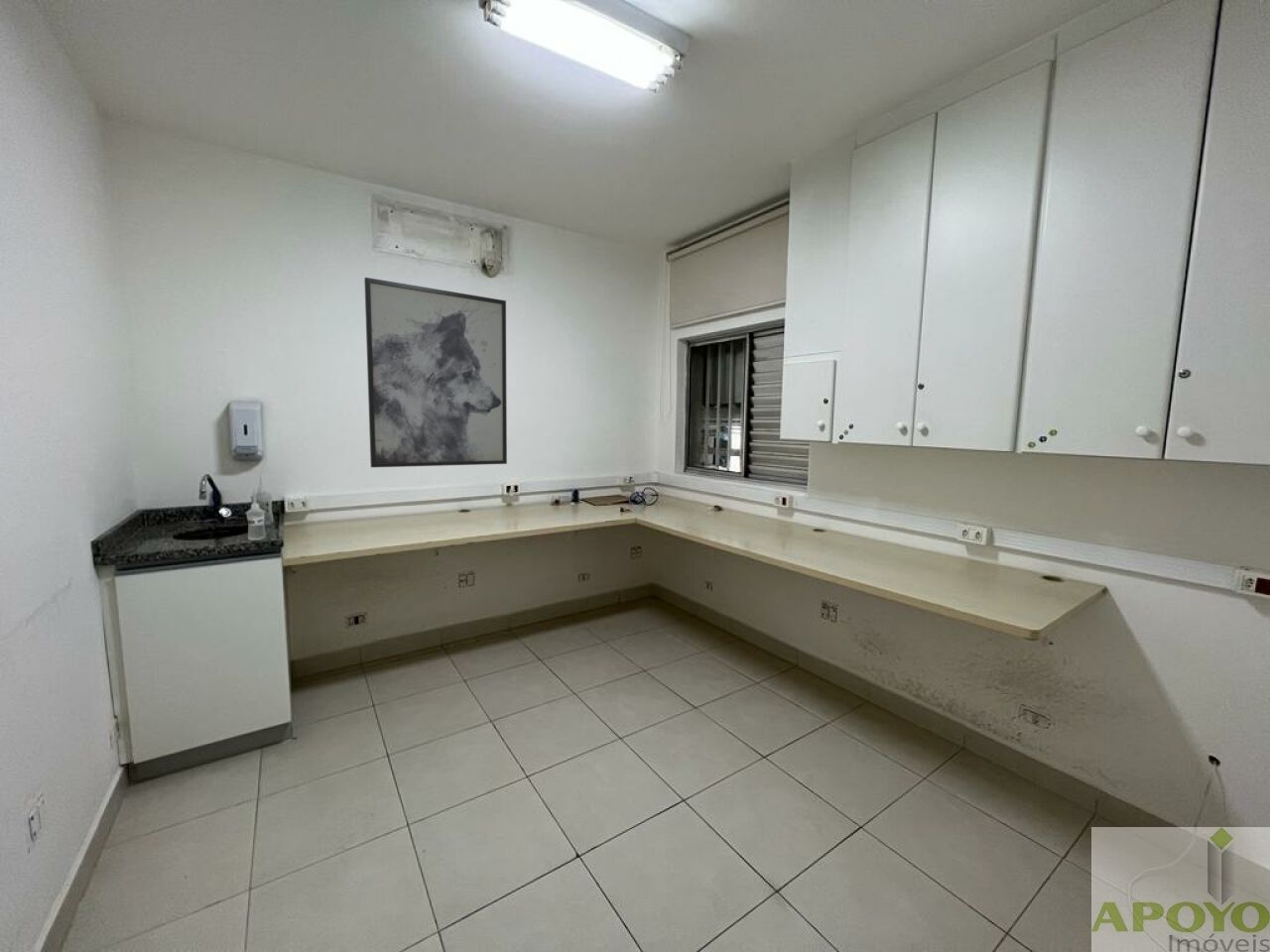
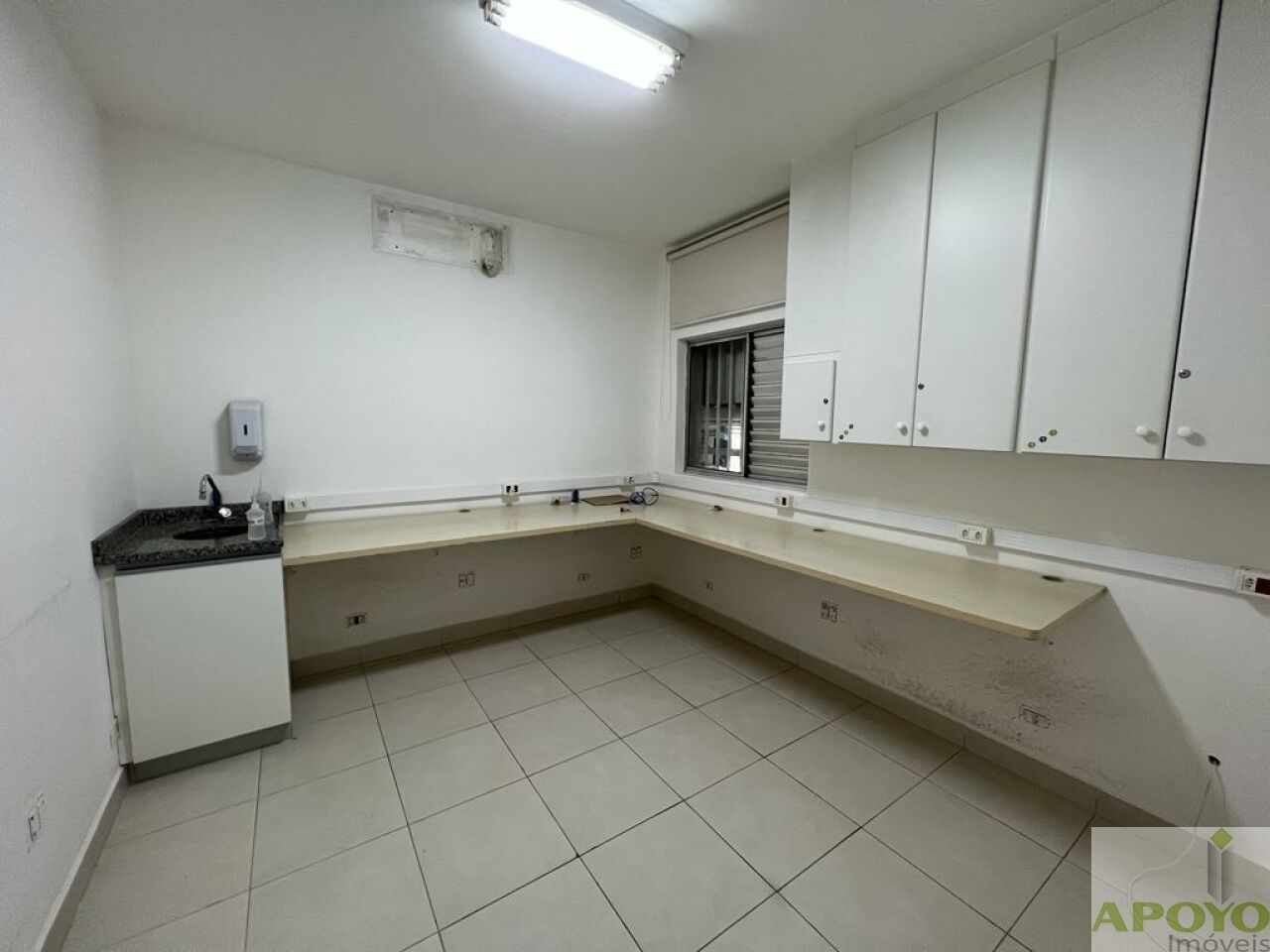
- wall art (442, 379)
